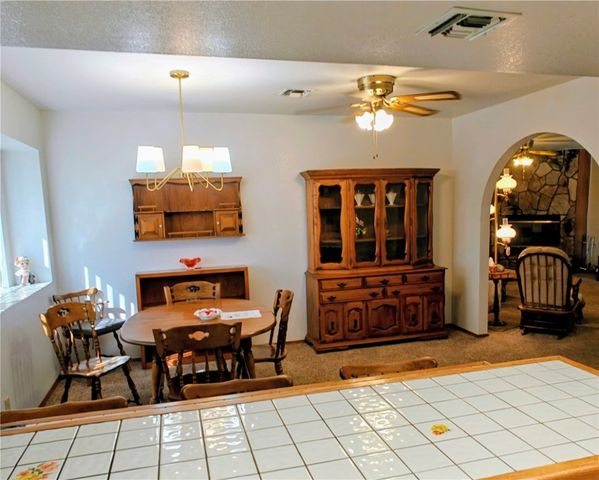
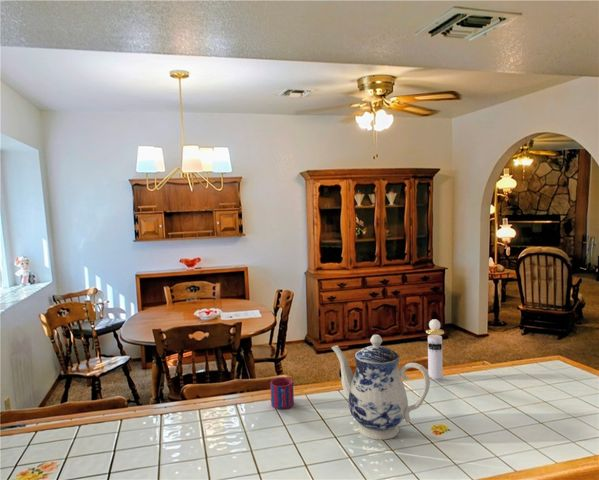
+ perfume bottle (435, 348)
+ teapot (377, 382)
+ mug (281, 395)
